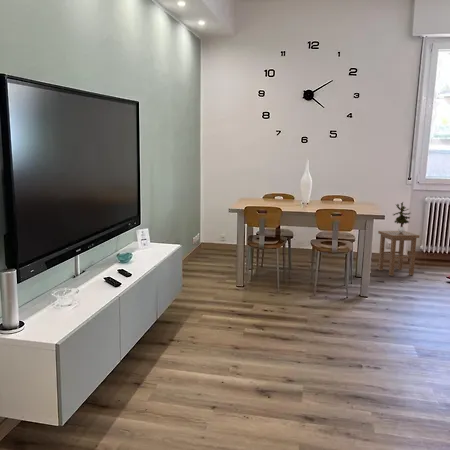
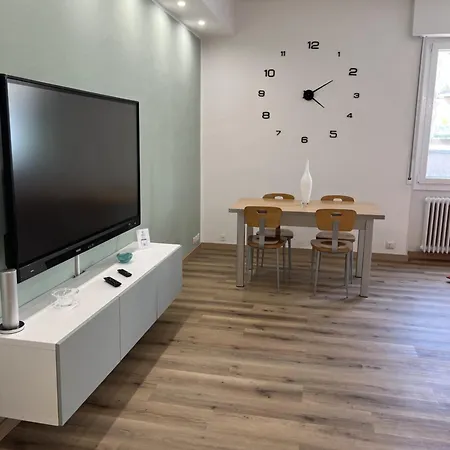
- potted plant (401, 216)
- stool (396, 252)
